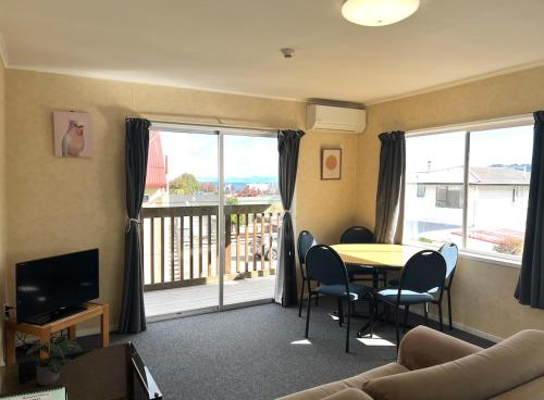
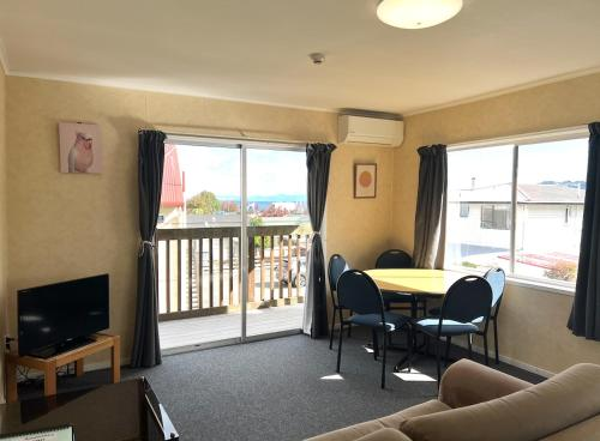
- potted plant (53, 360)
